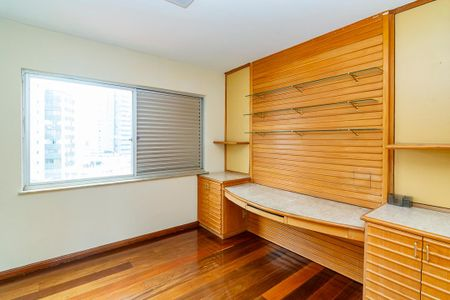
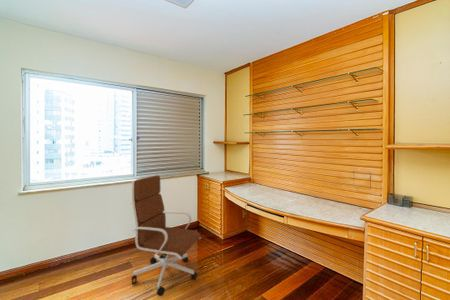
+ office chair (168, 227)
